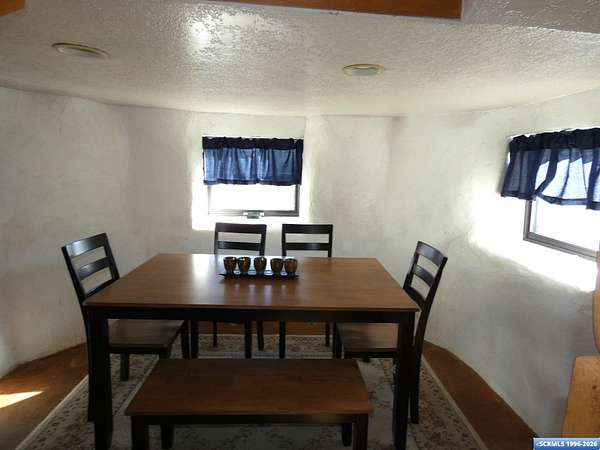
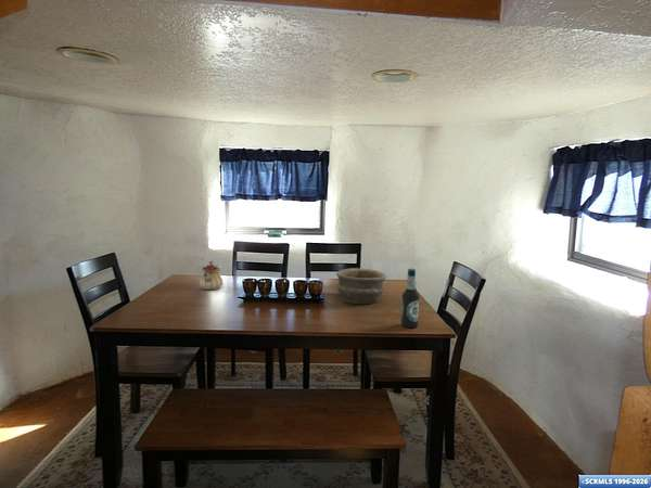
+ bottle (410, 297)
+ teapot (212, 273)
+ bowl (360, 285)
